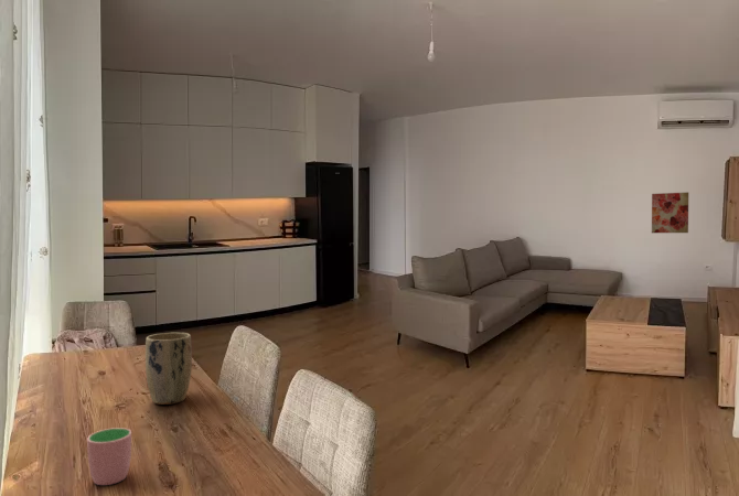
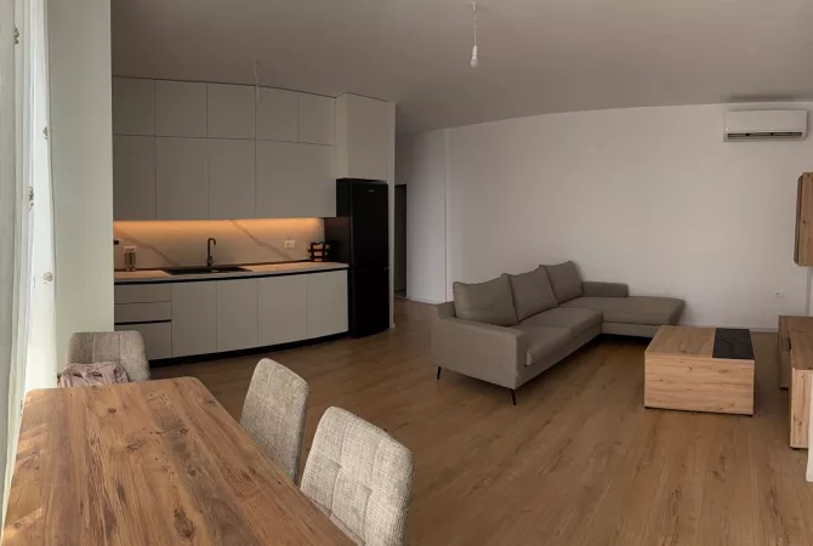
- wall art (670, 213)
- cup (109, 454)
- plant pot (169, 367)
